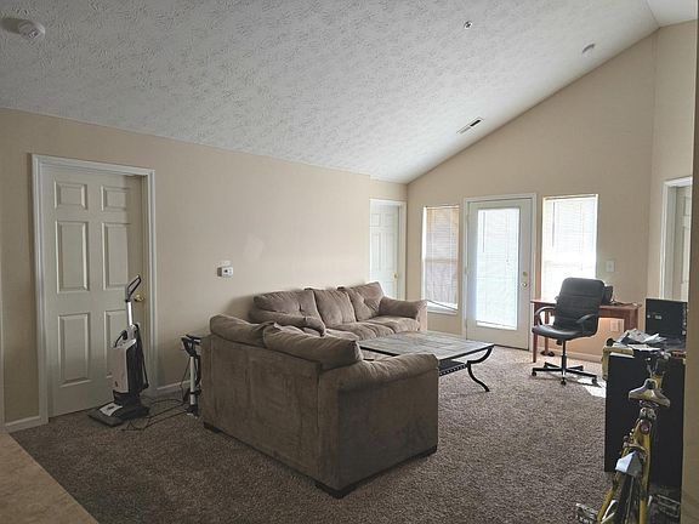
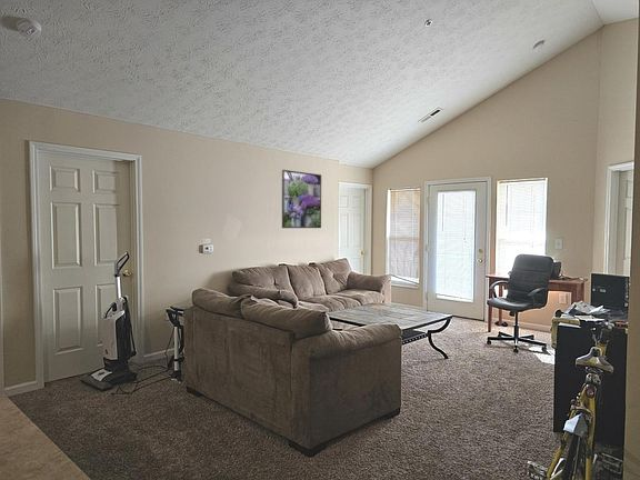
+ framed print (302, 200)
